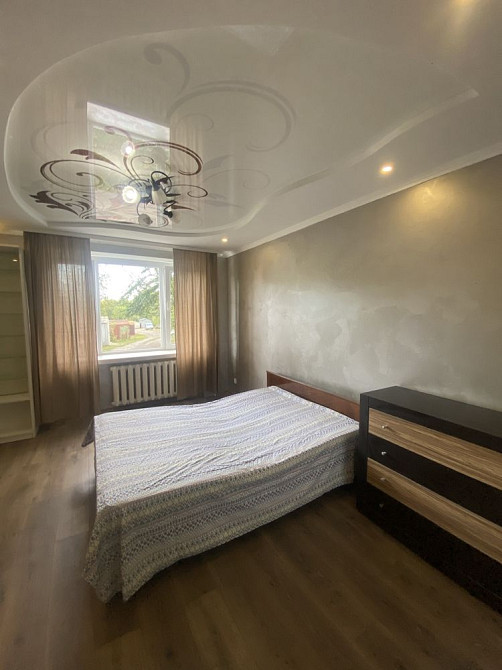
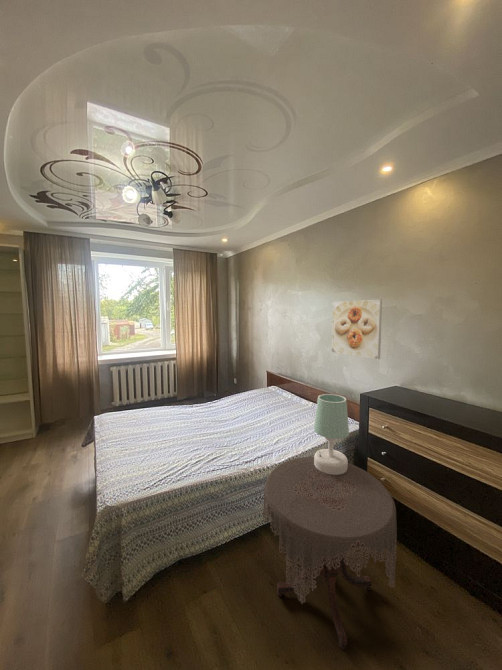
+ table lamp (331, 431)
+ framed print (354, 328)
+ side table (324, 539)
